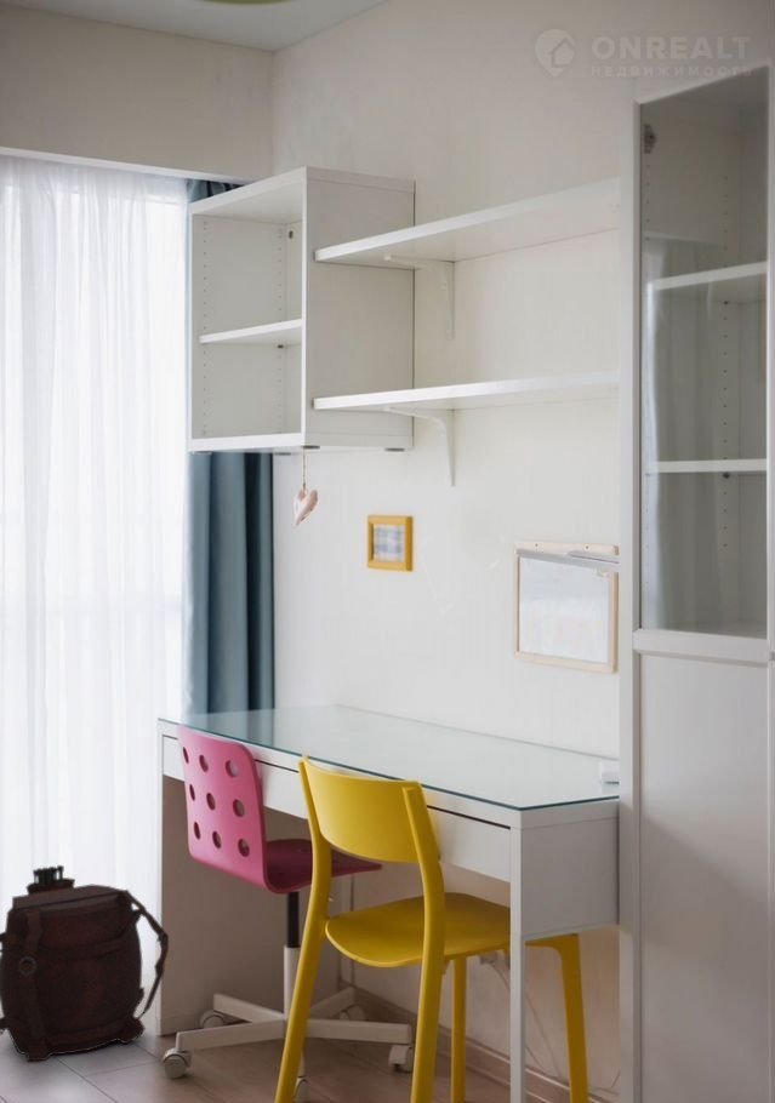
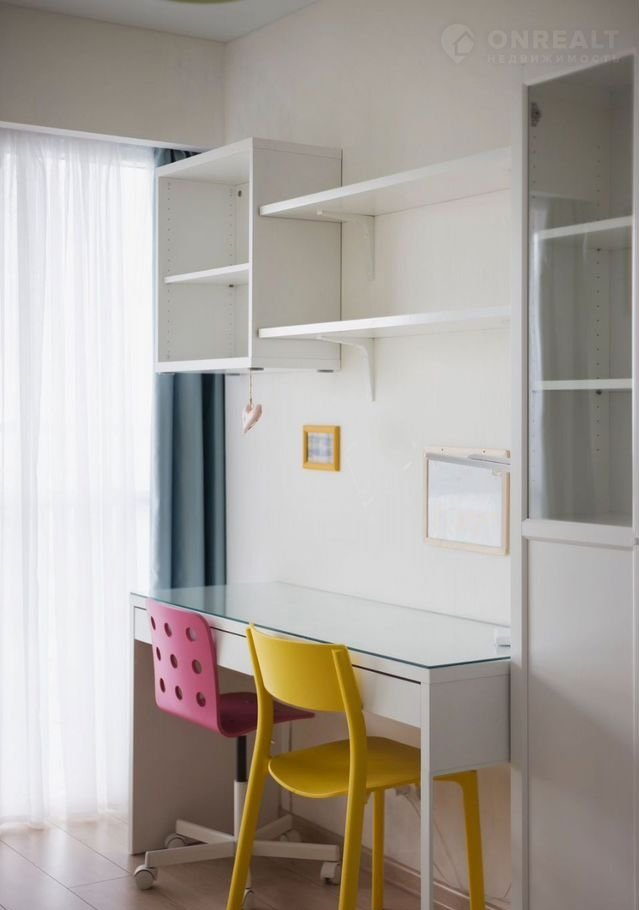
- backpack (70, 960)
